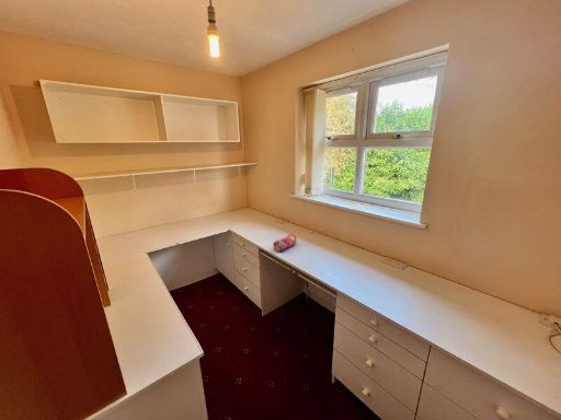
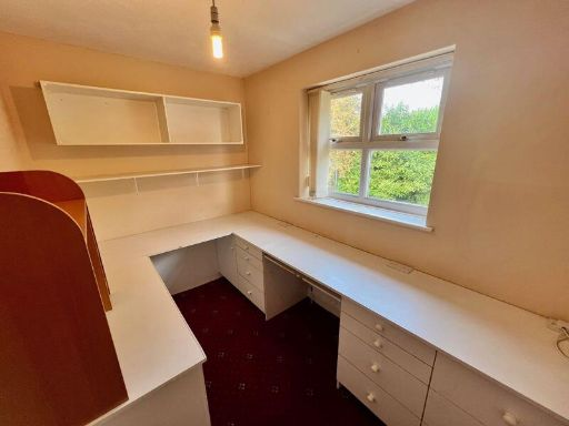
- pencil case (285, 242)
